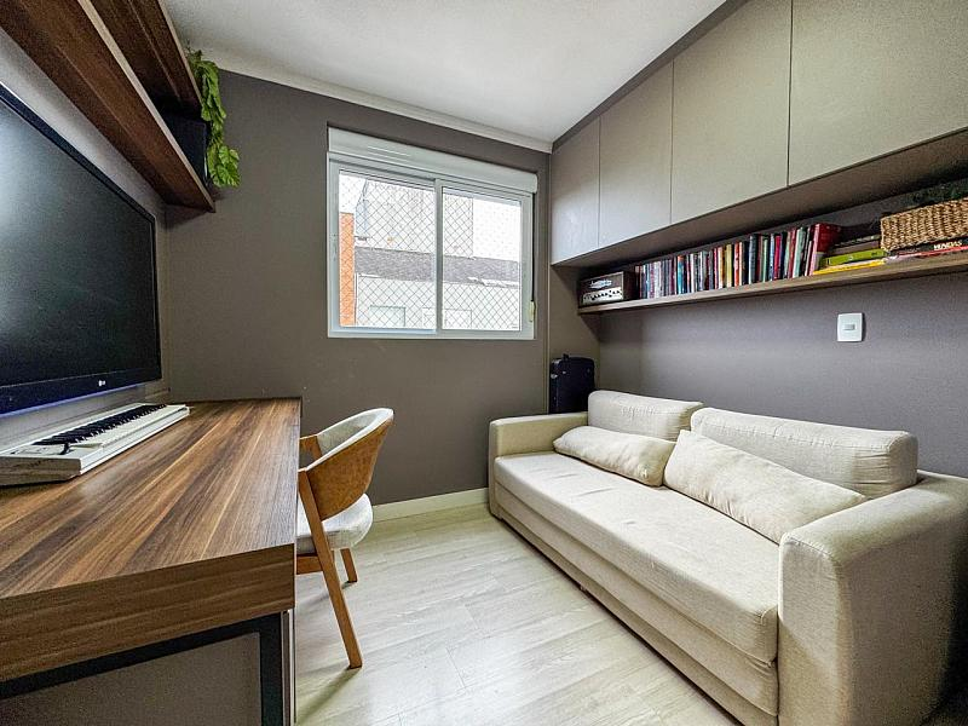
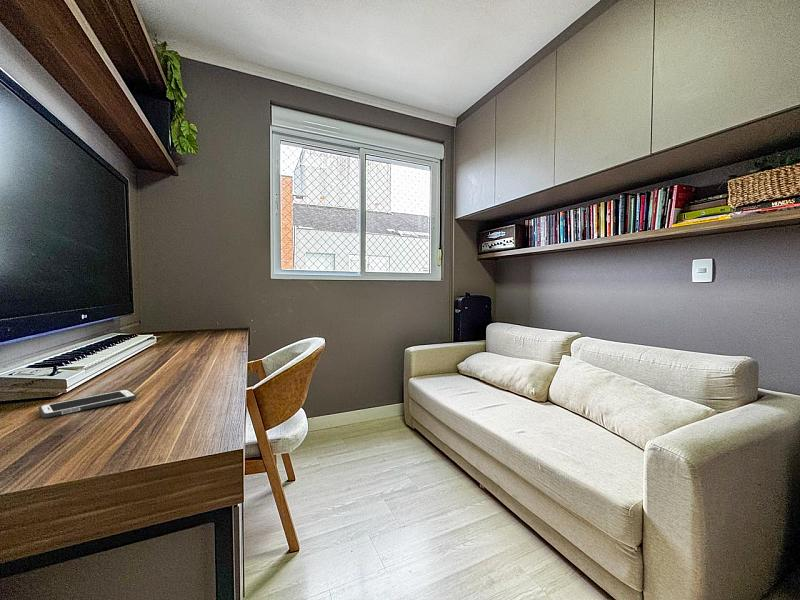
+ cell phone (90, 402)
